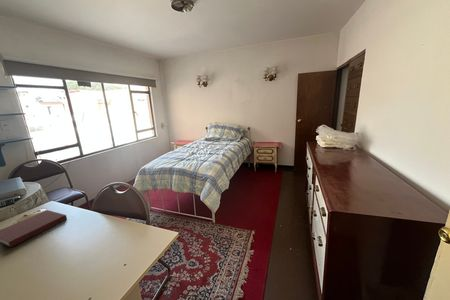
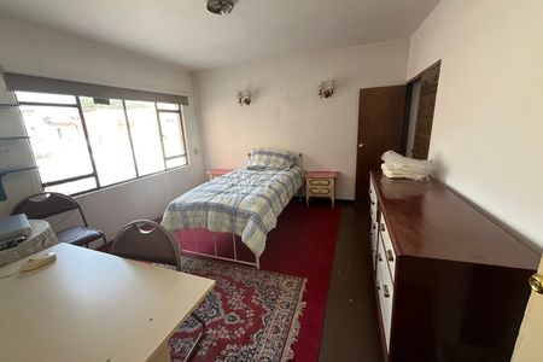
- notebook (31, 226)
